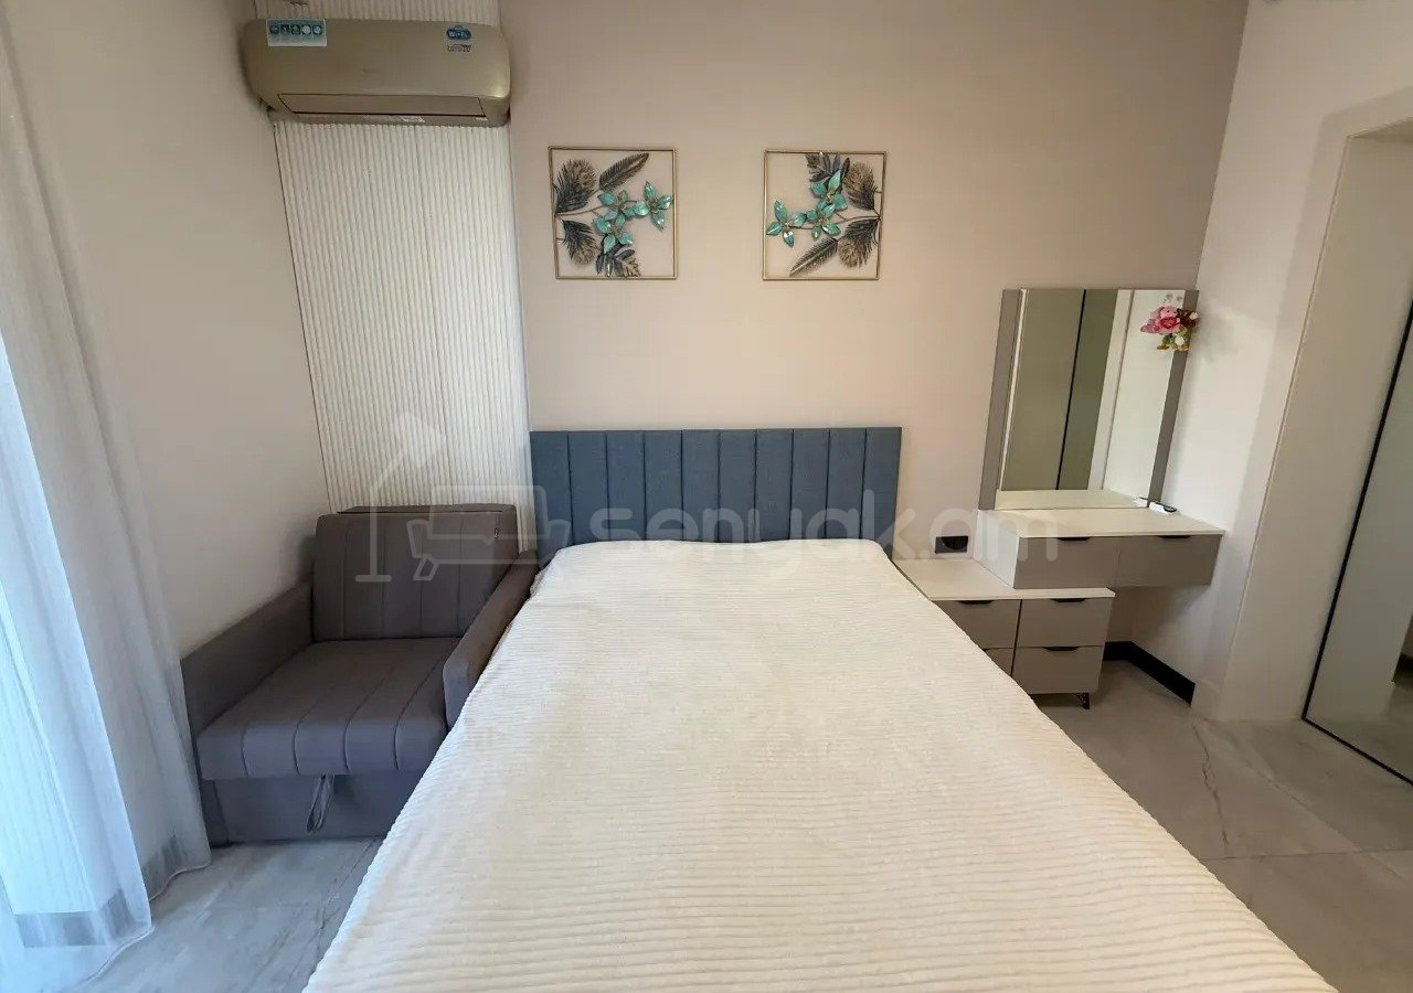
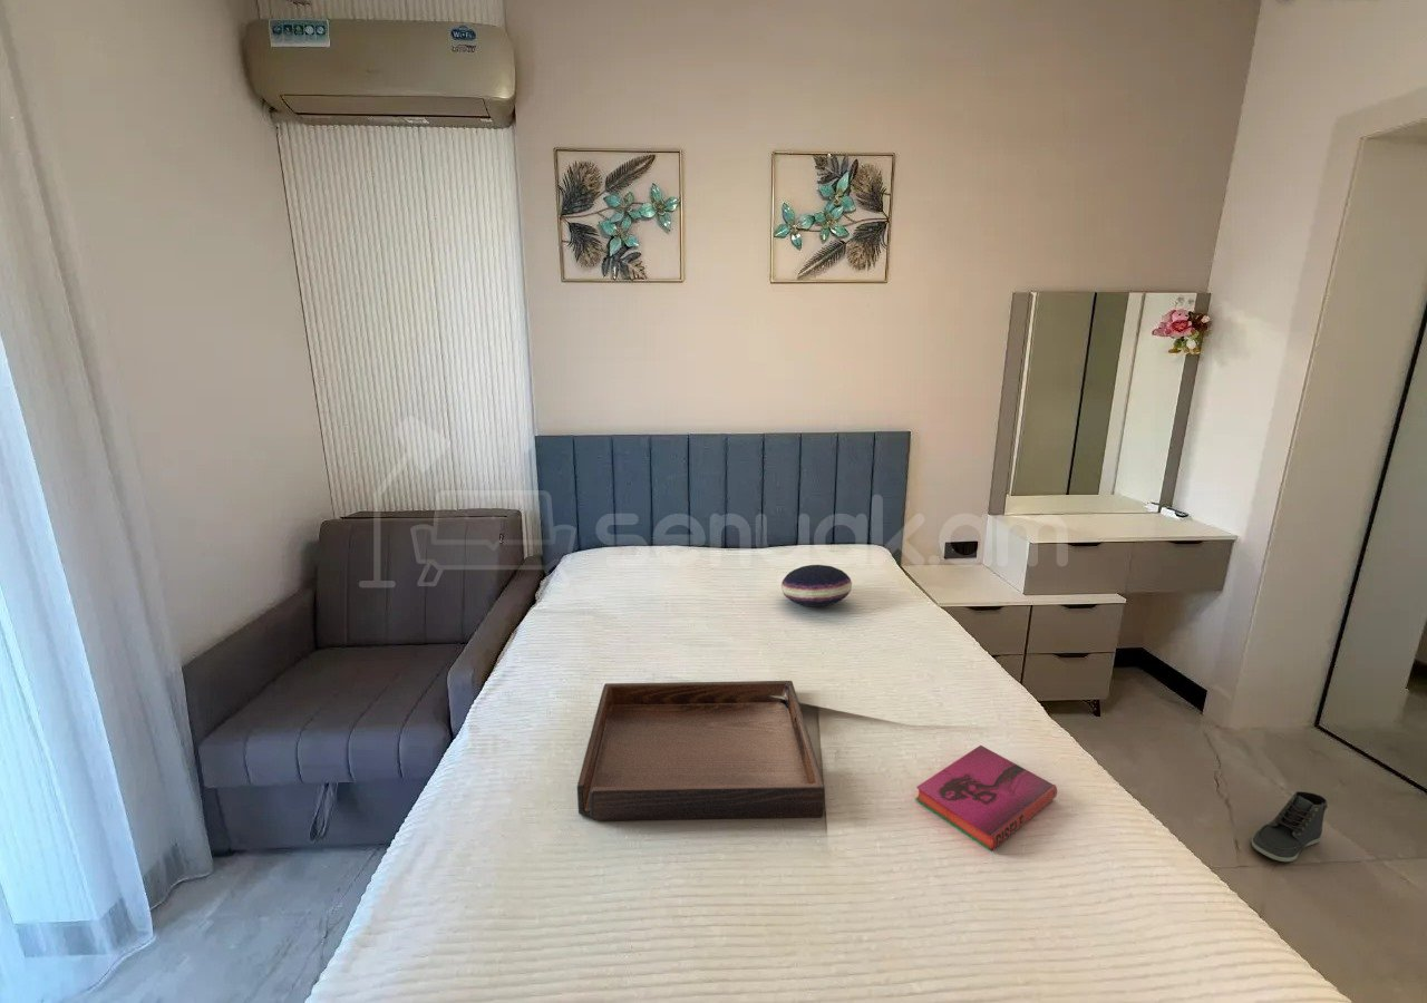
+ sneaker (1288, 822)
+ hardback book (986, 792)
+ cushion (816, 585)
+ serving tray (699, 740)
